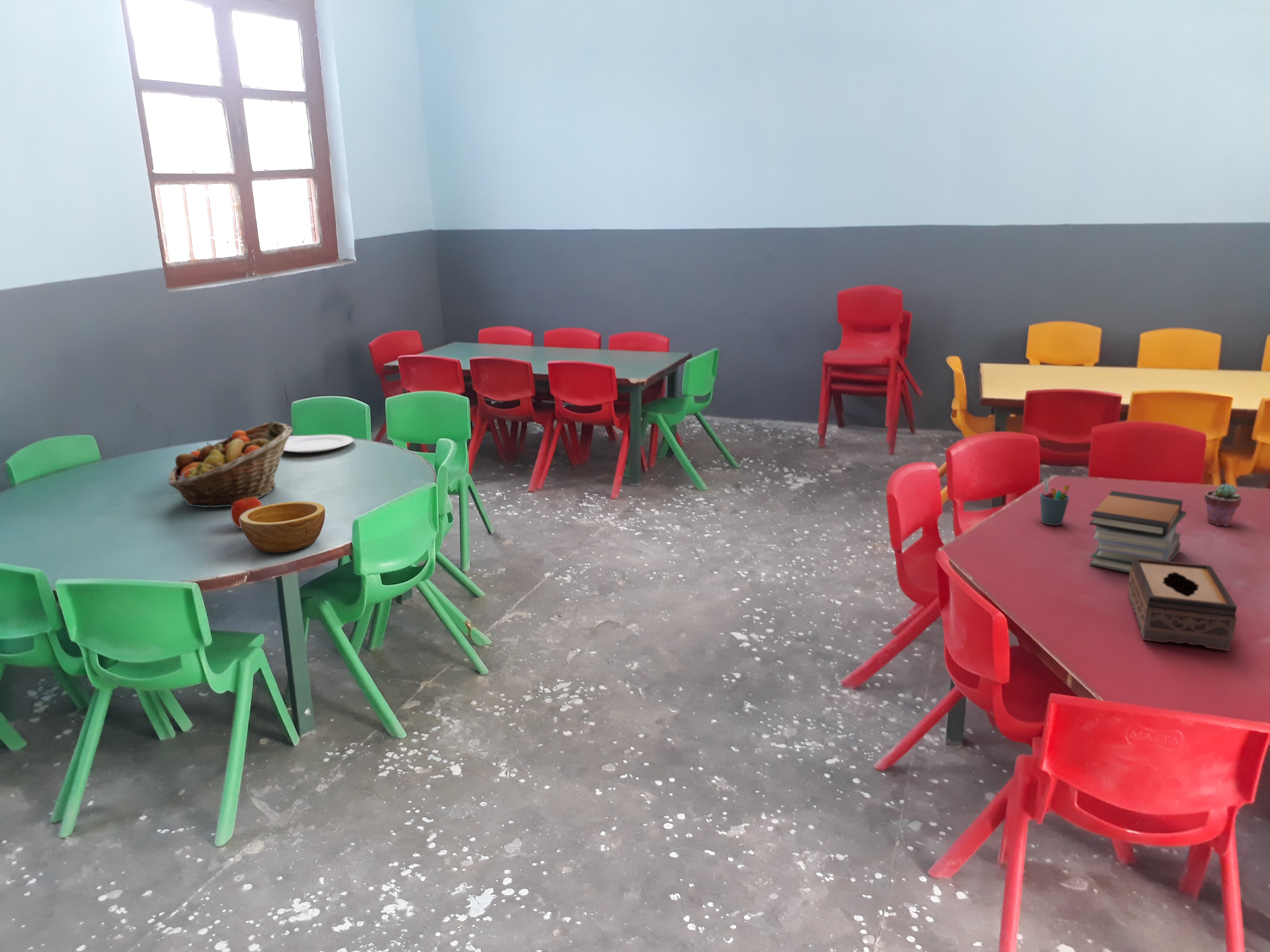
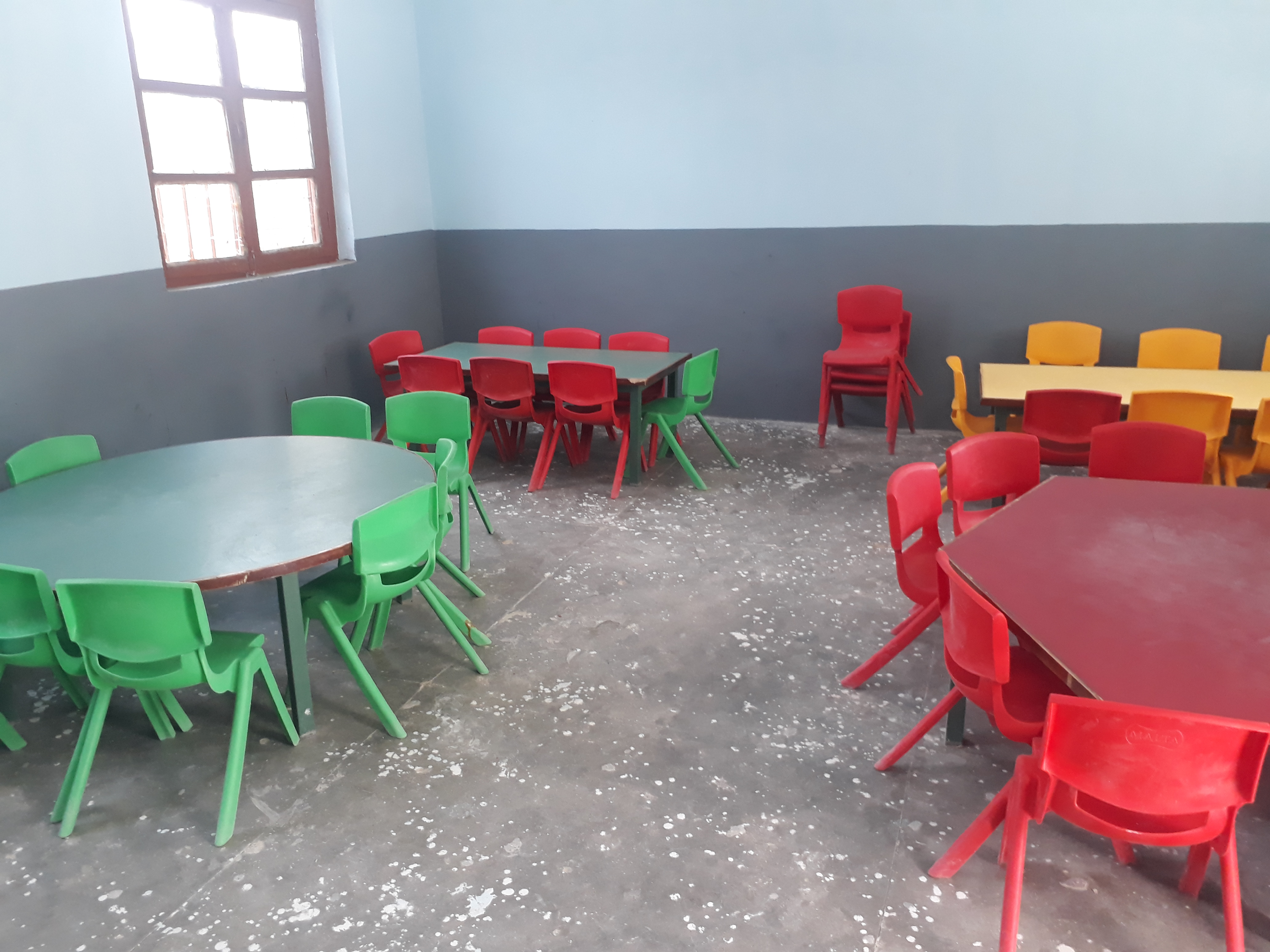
- pen holder (1054, 502)
- bowl (285, 528)
- fruit basket (232, 463)
- plate (315, 444)
- book stack (1136, 533)
- potted succulent (1222, 503)
- apple (248, 511)
- tissue box (1178, 601)
